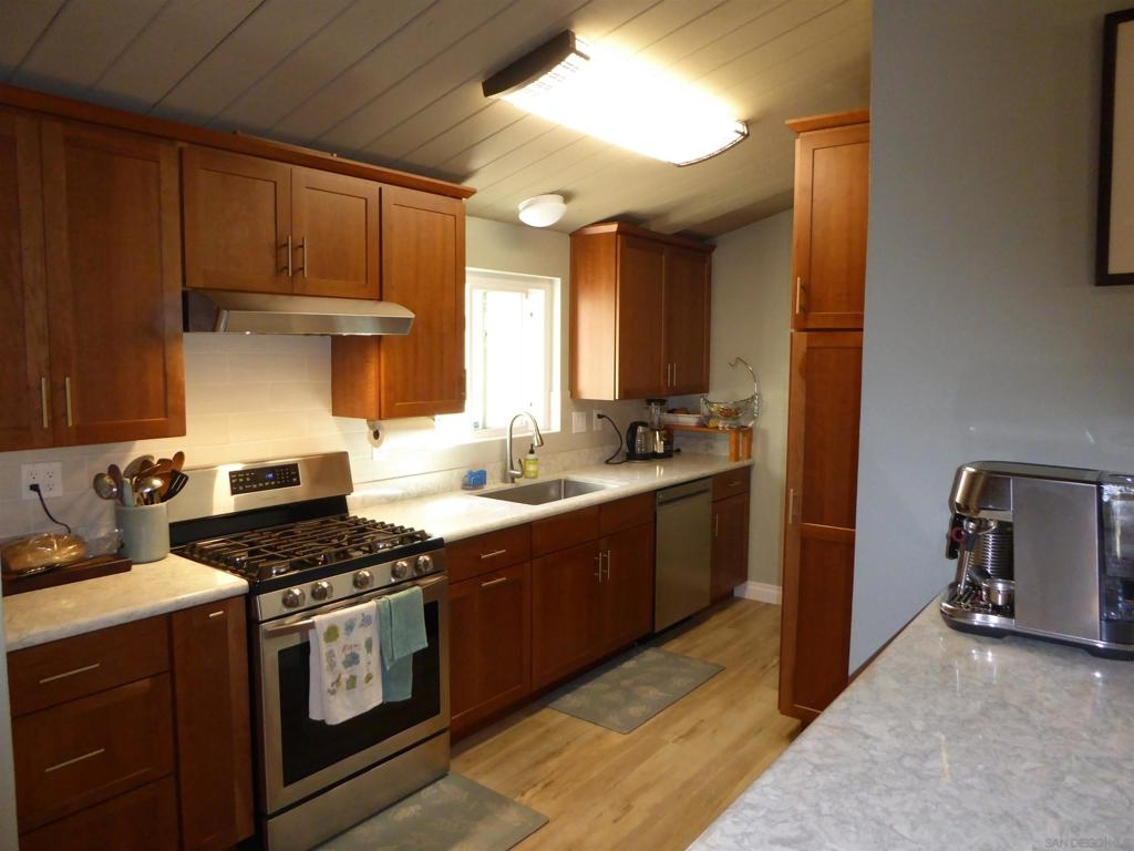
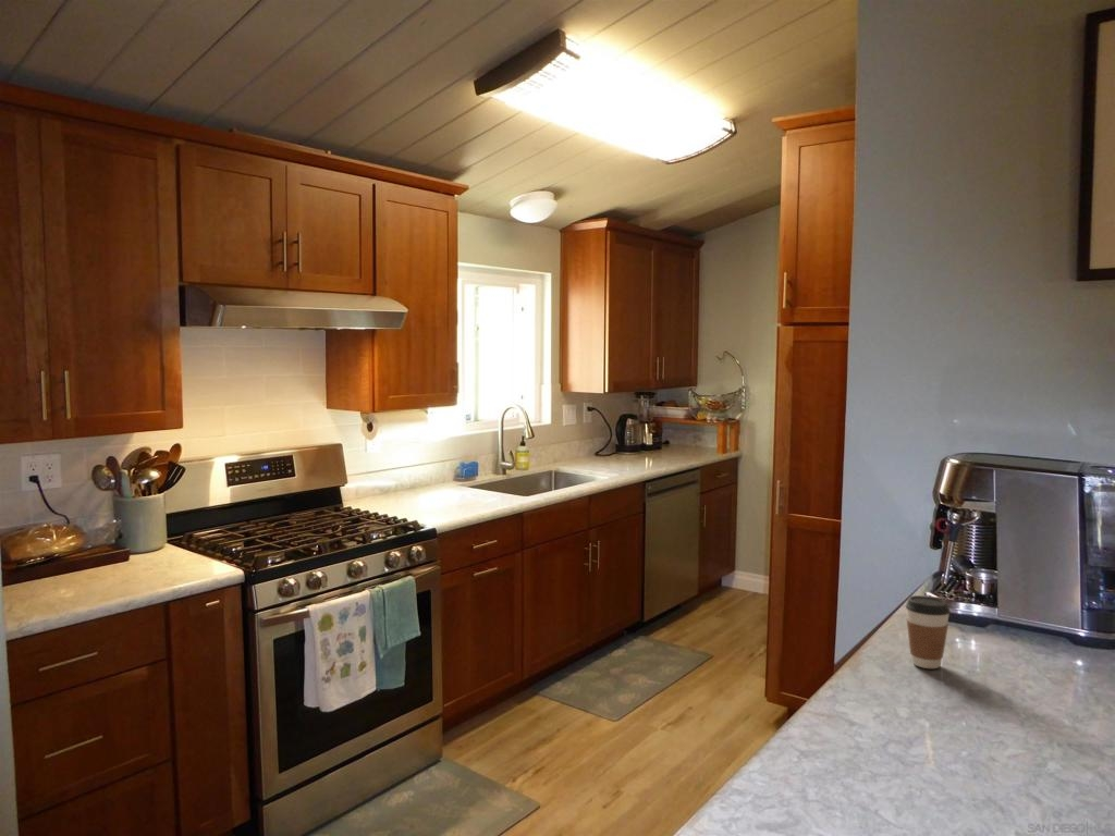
+ coffee cup (927, 631)
